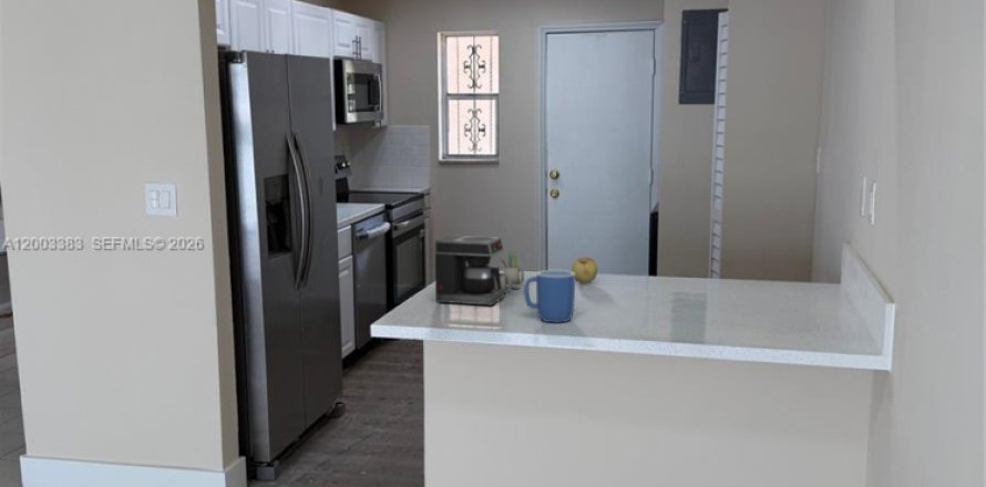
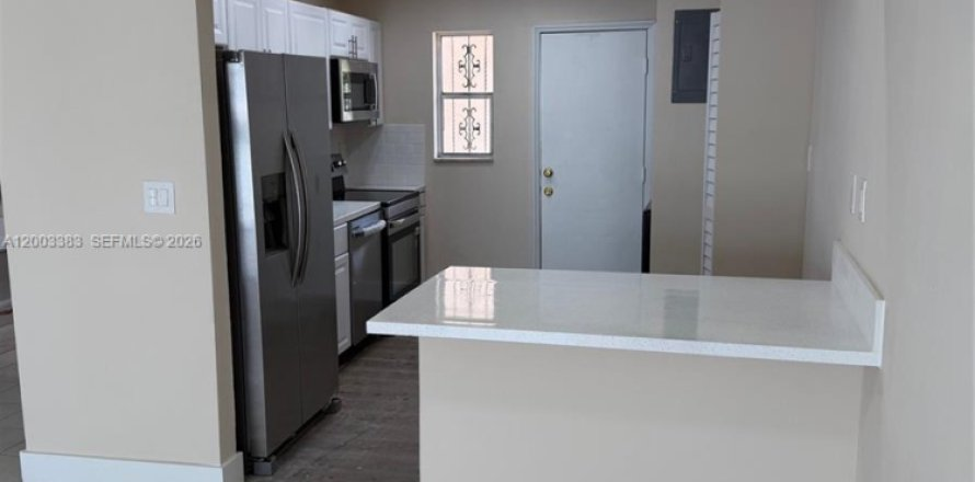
- mug (551, 296)
- apple (584, 270)
- coffee maker (484, 262)
